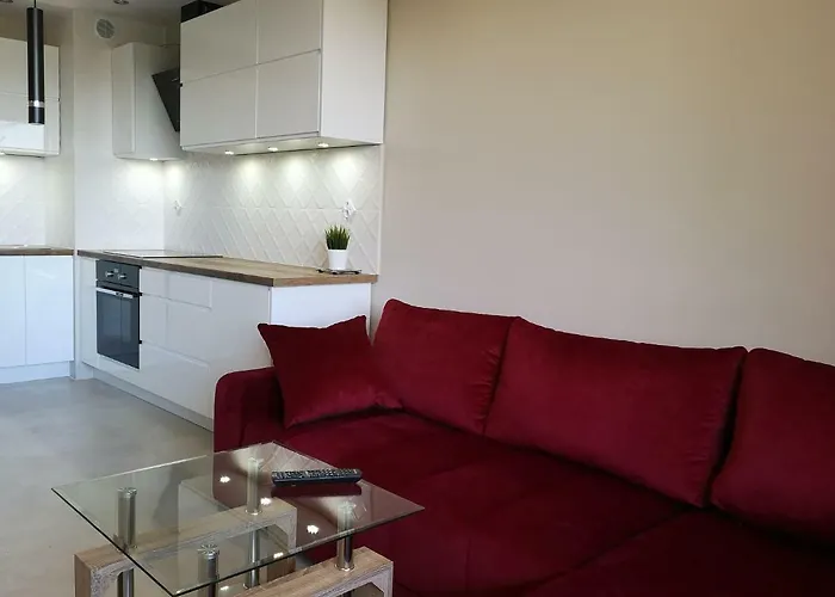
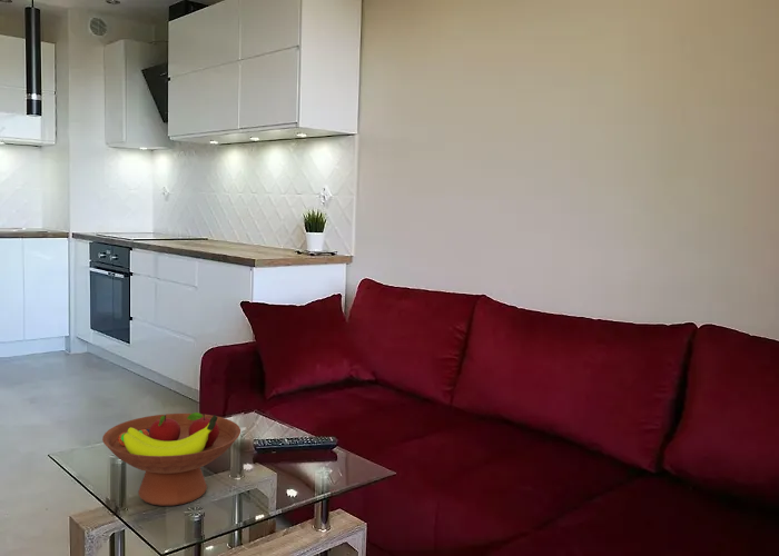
+ fruit bowl (172, 450)
